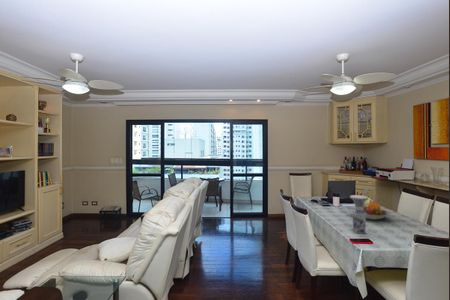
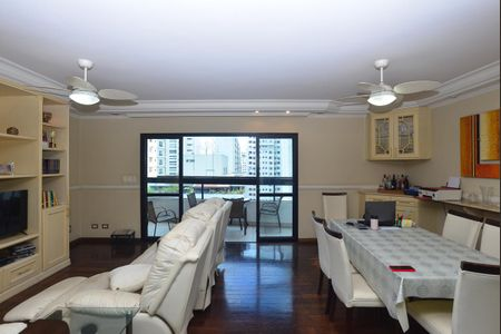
- vase (359, 214)
- fruit bowl (370, 209)
